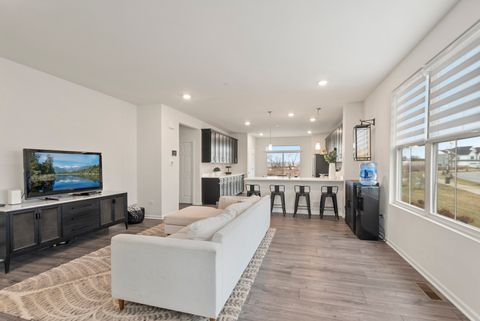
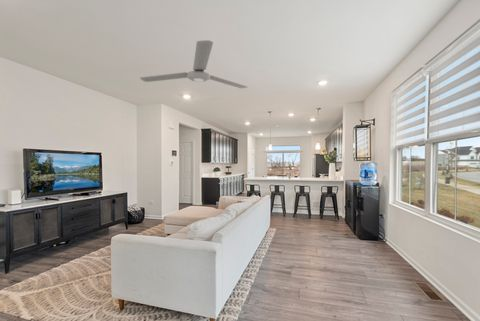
+ ceiling fan (196, 64)
